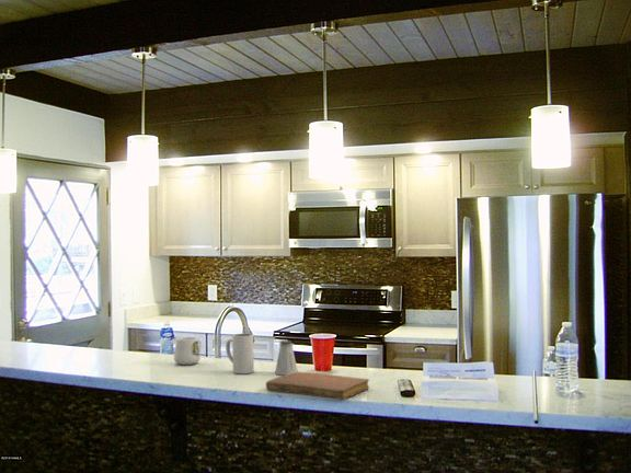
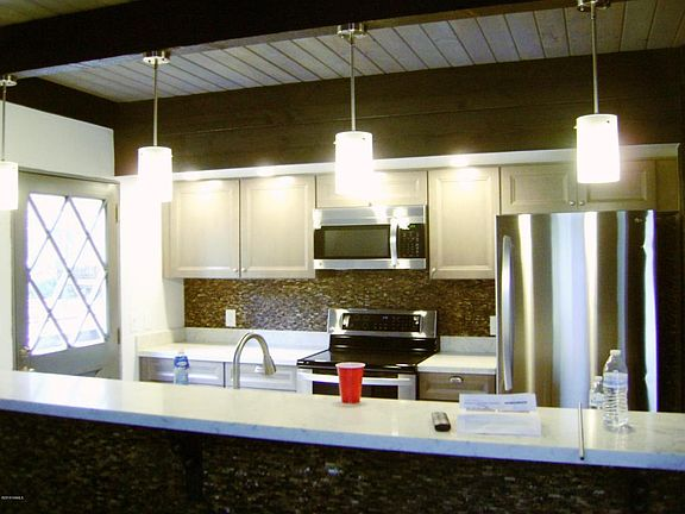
- saltshaker (286, 357)
- mug (239, 353)
- notebook (318, 384)
- mug (190, 349)
